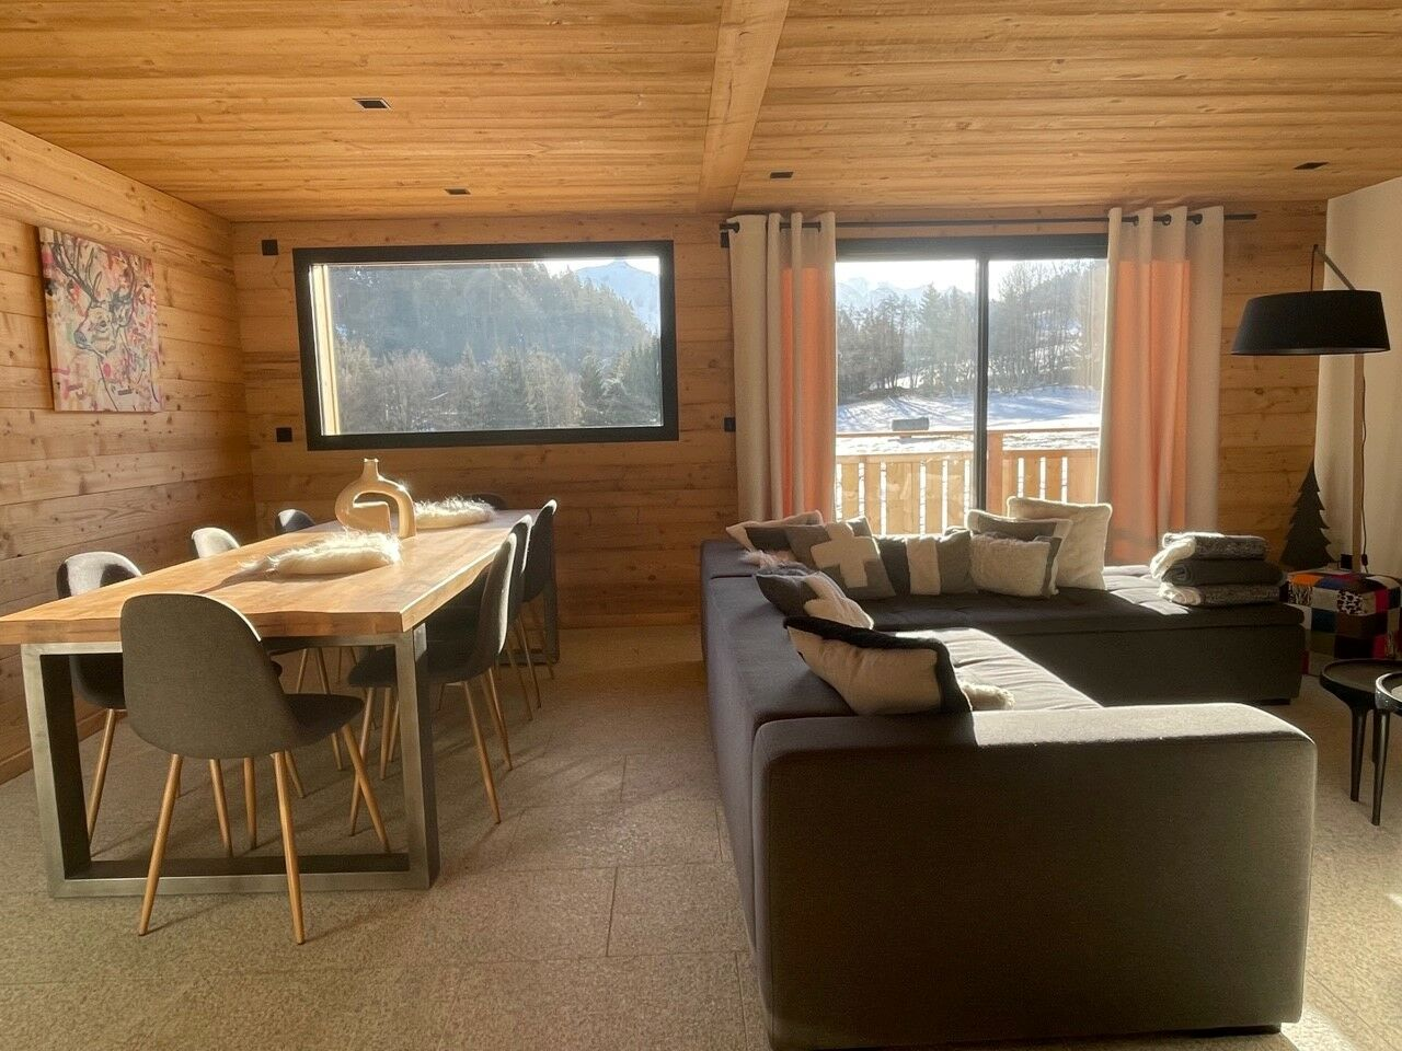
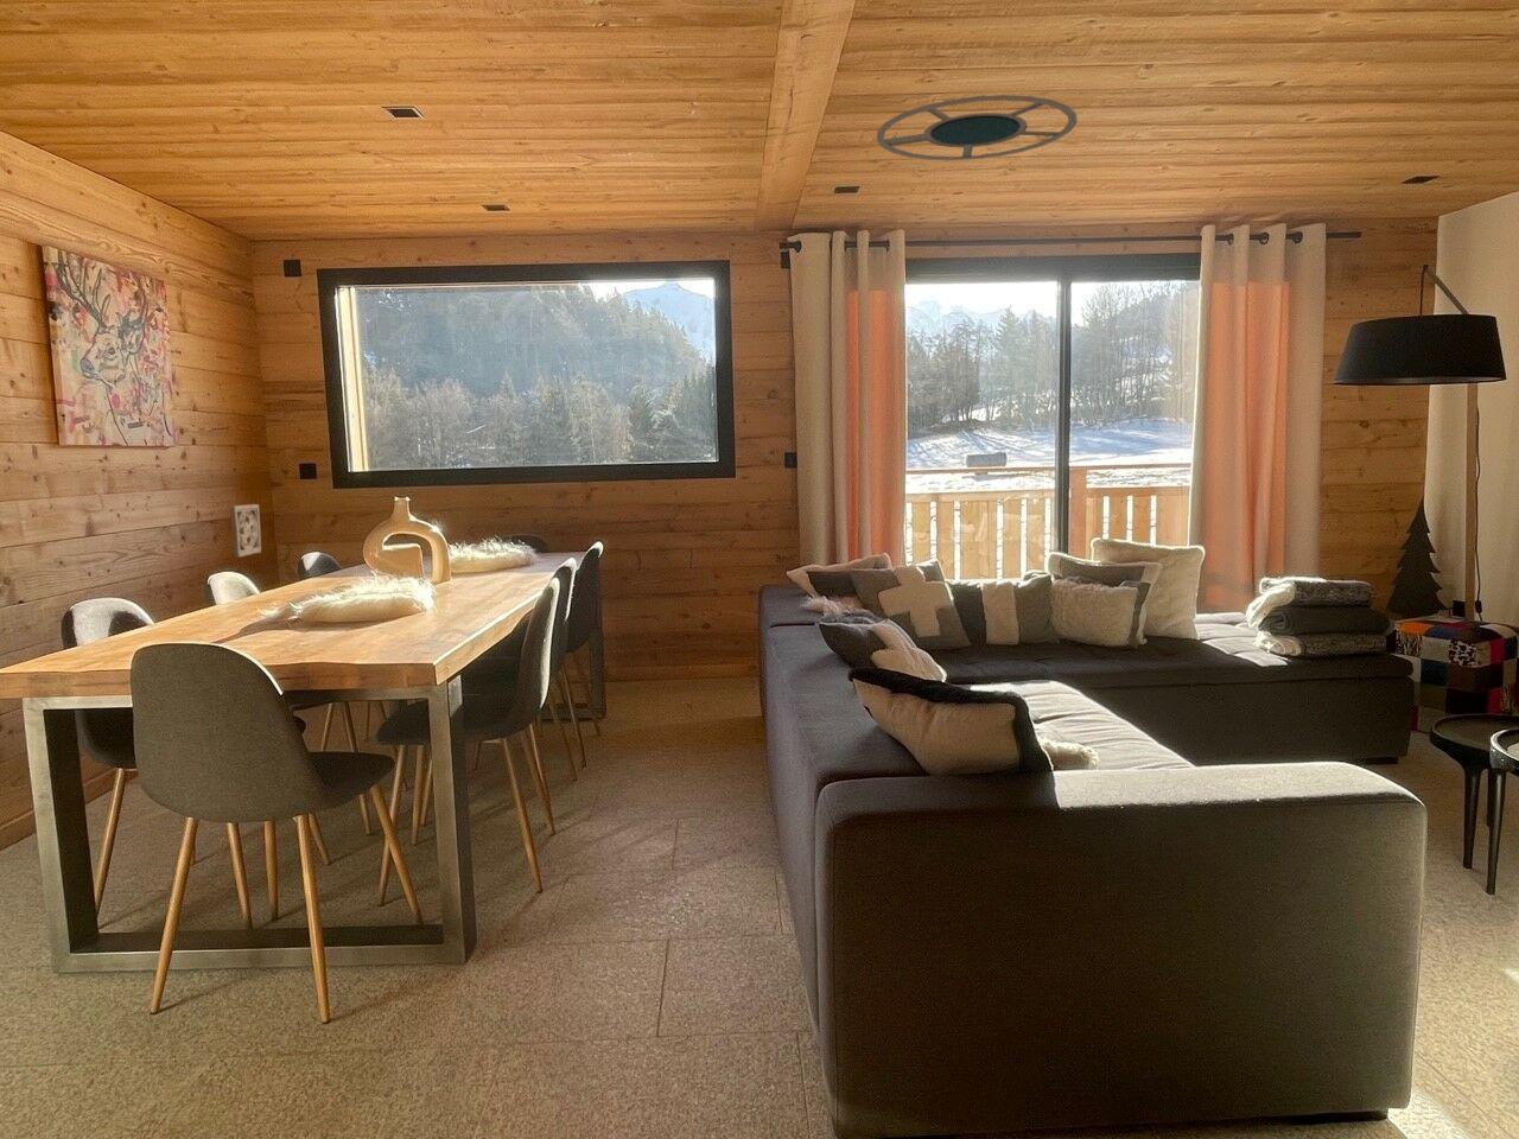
+ ceiling lamp (975, 121)
+ wall ornament (245, 529)
